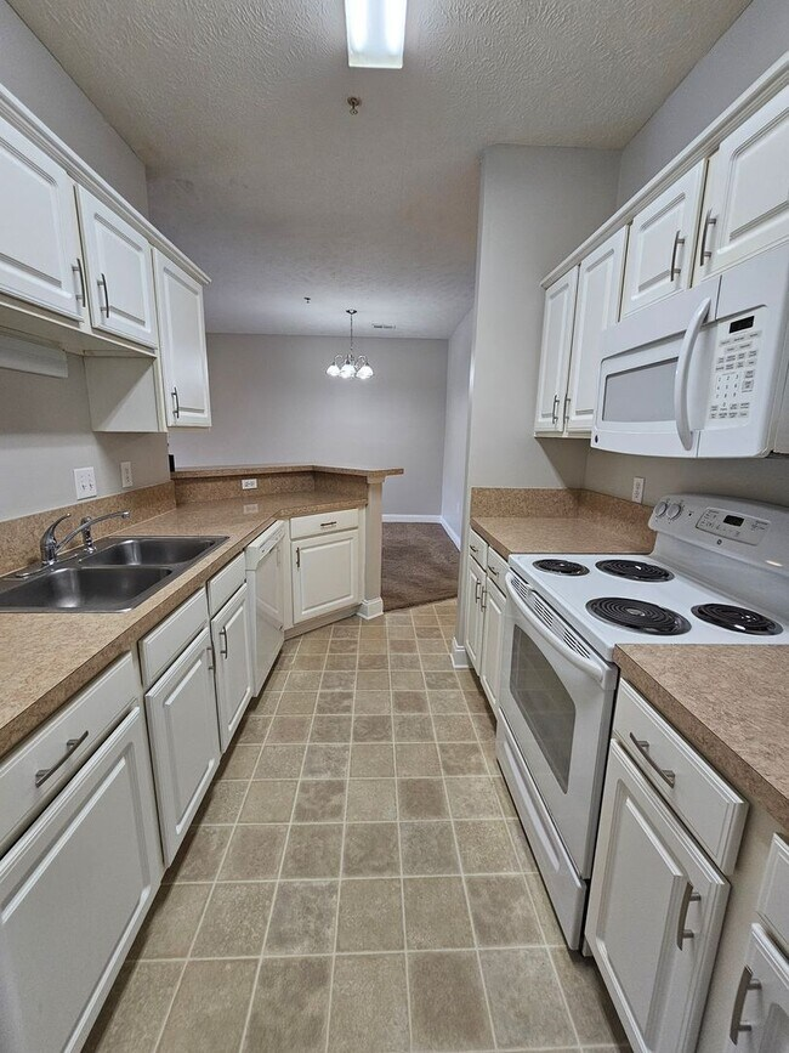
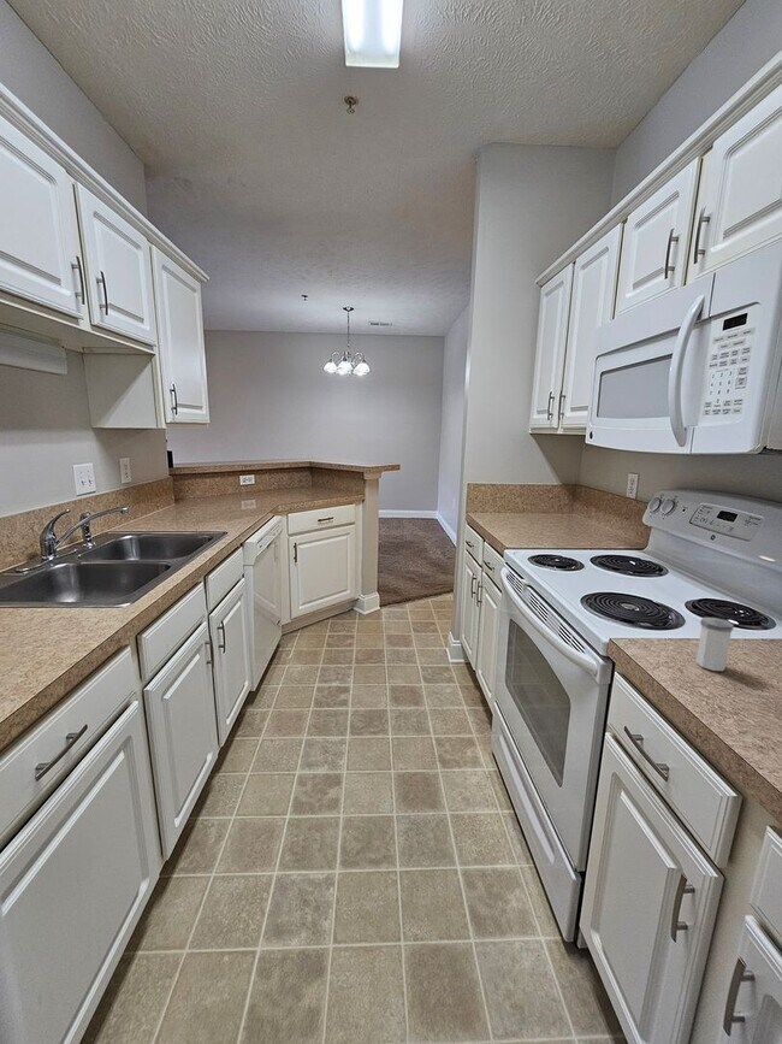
+ salt shaker (713, 643)
